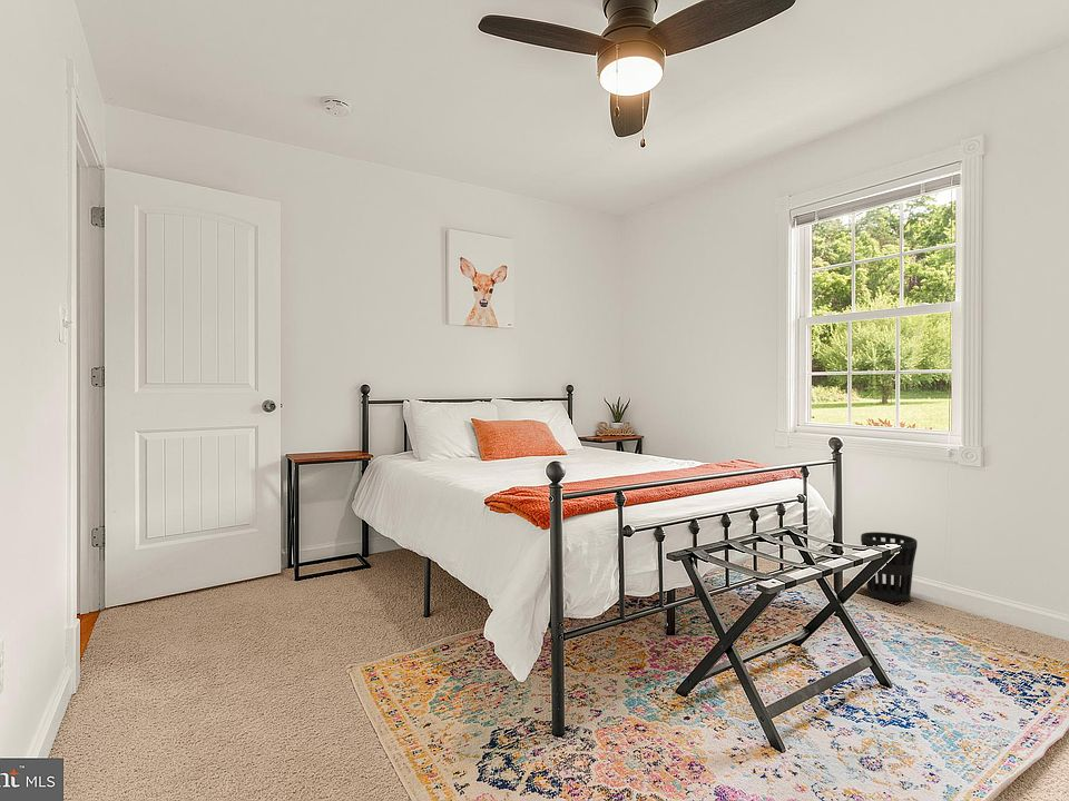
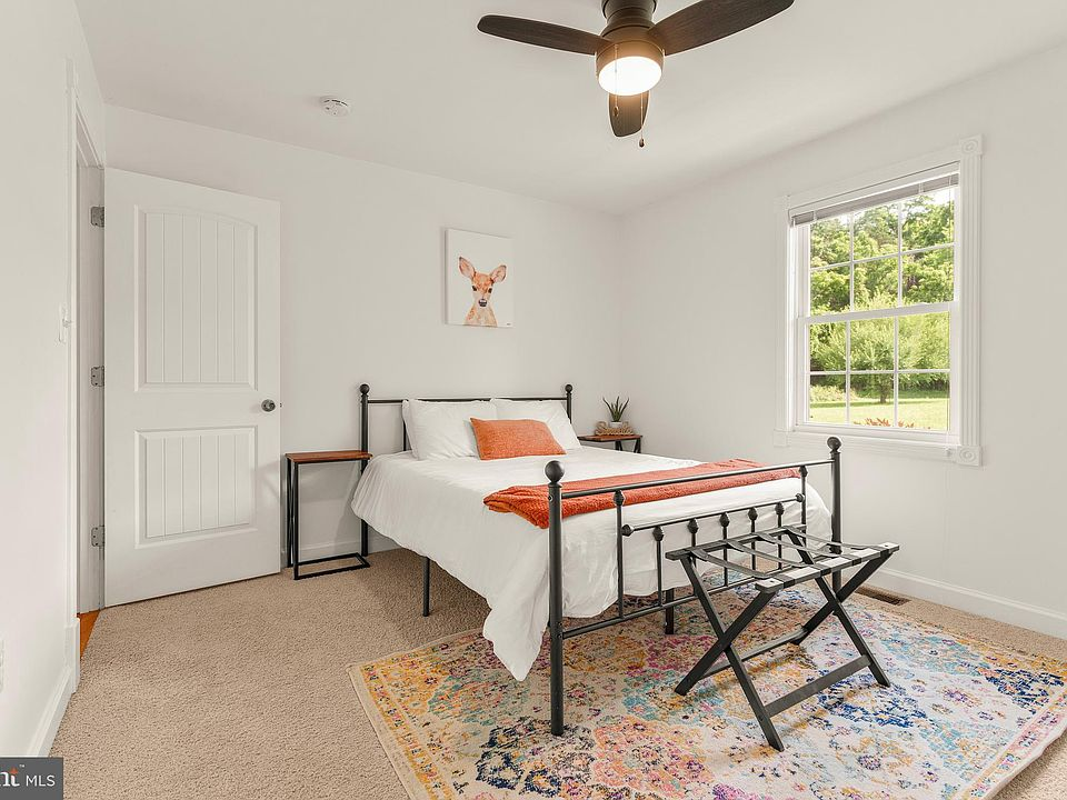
- wastebasket (887, 565)
